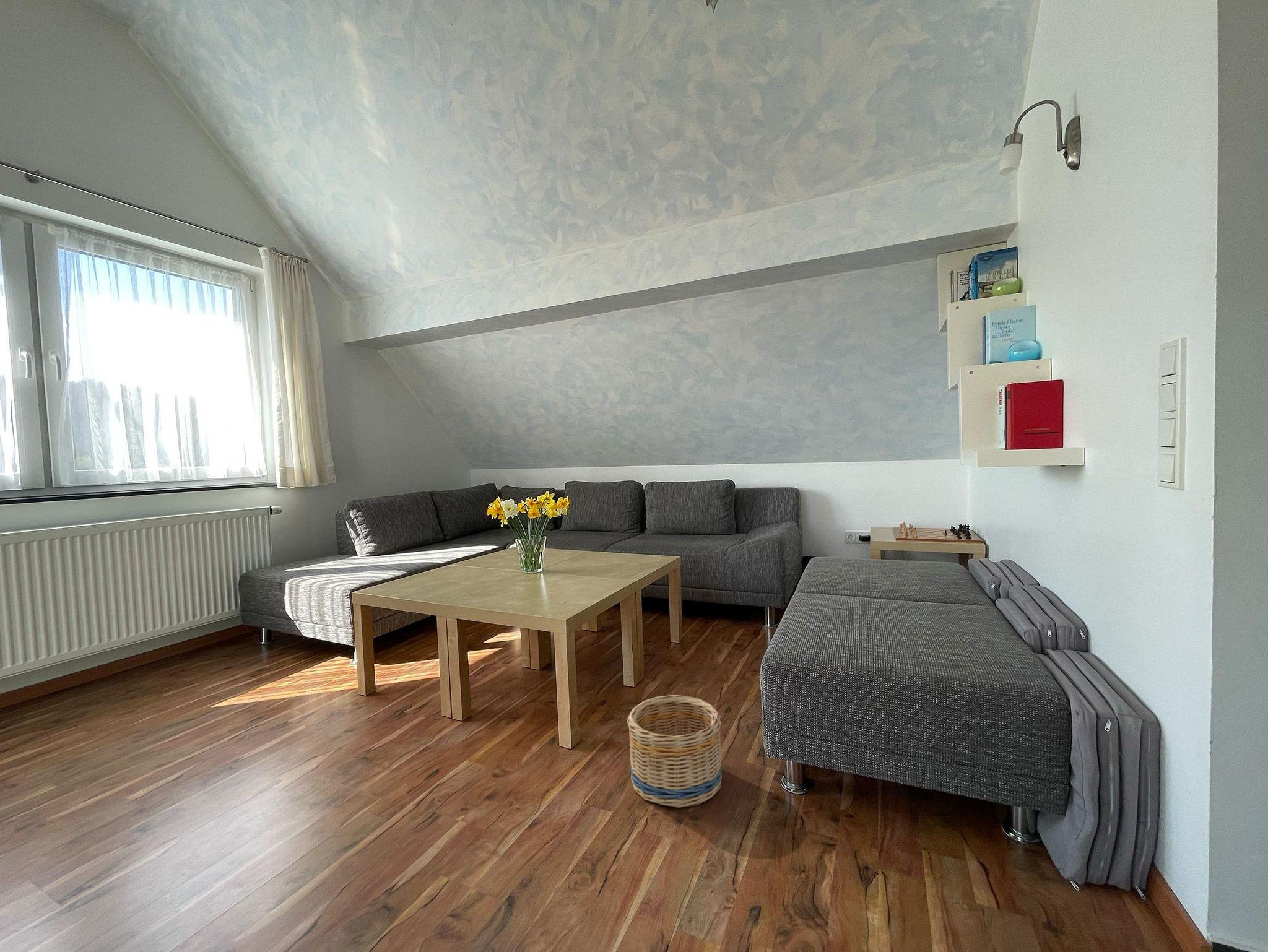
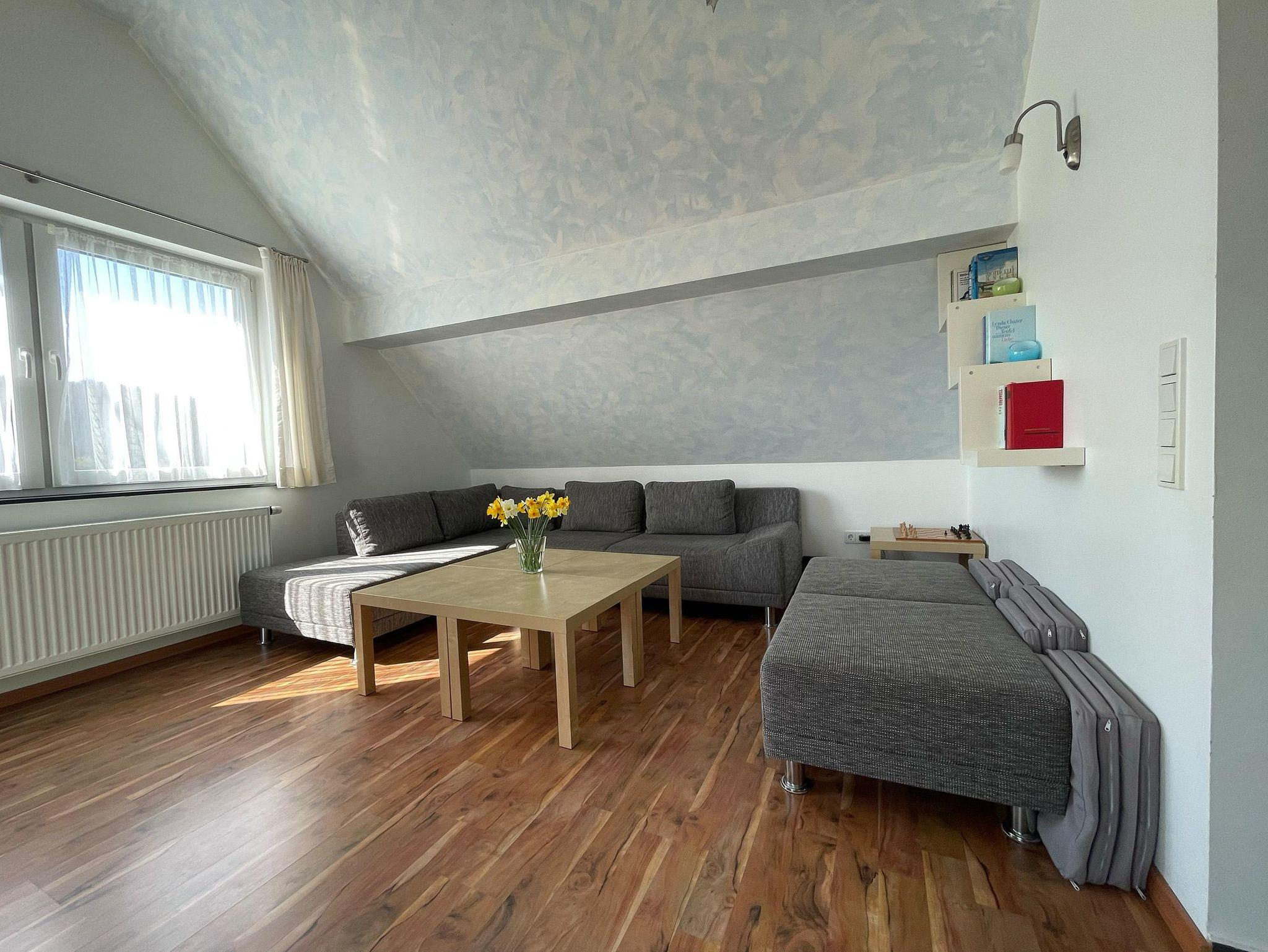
- basket (675, 746)
